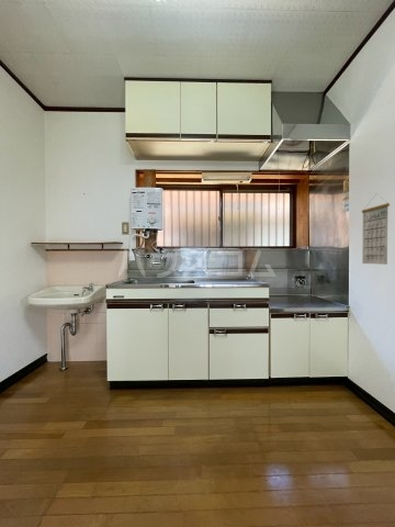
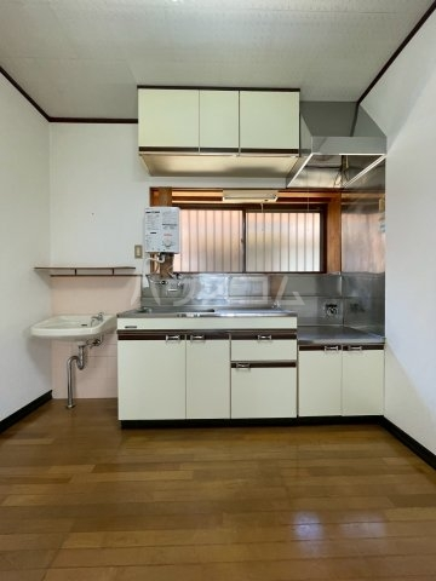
- calendar (374, 228)
